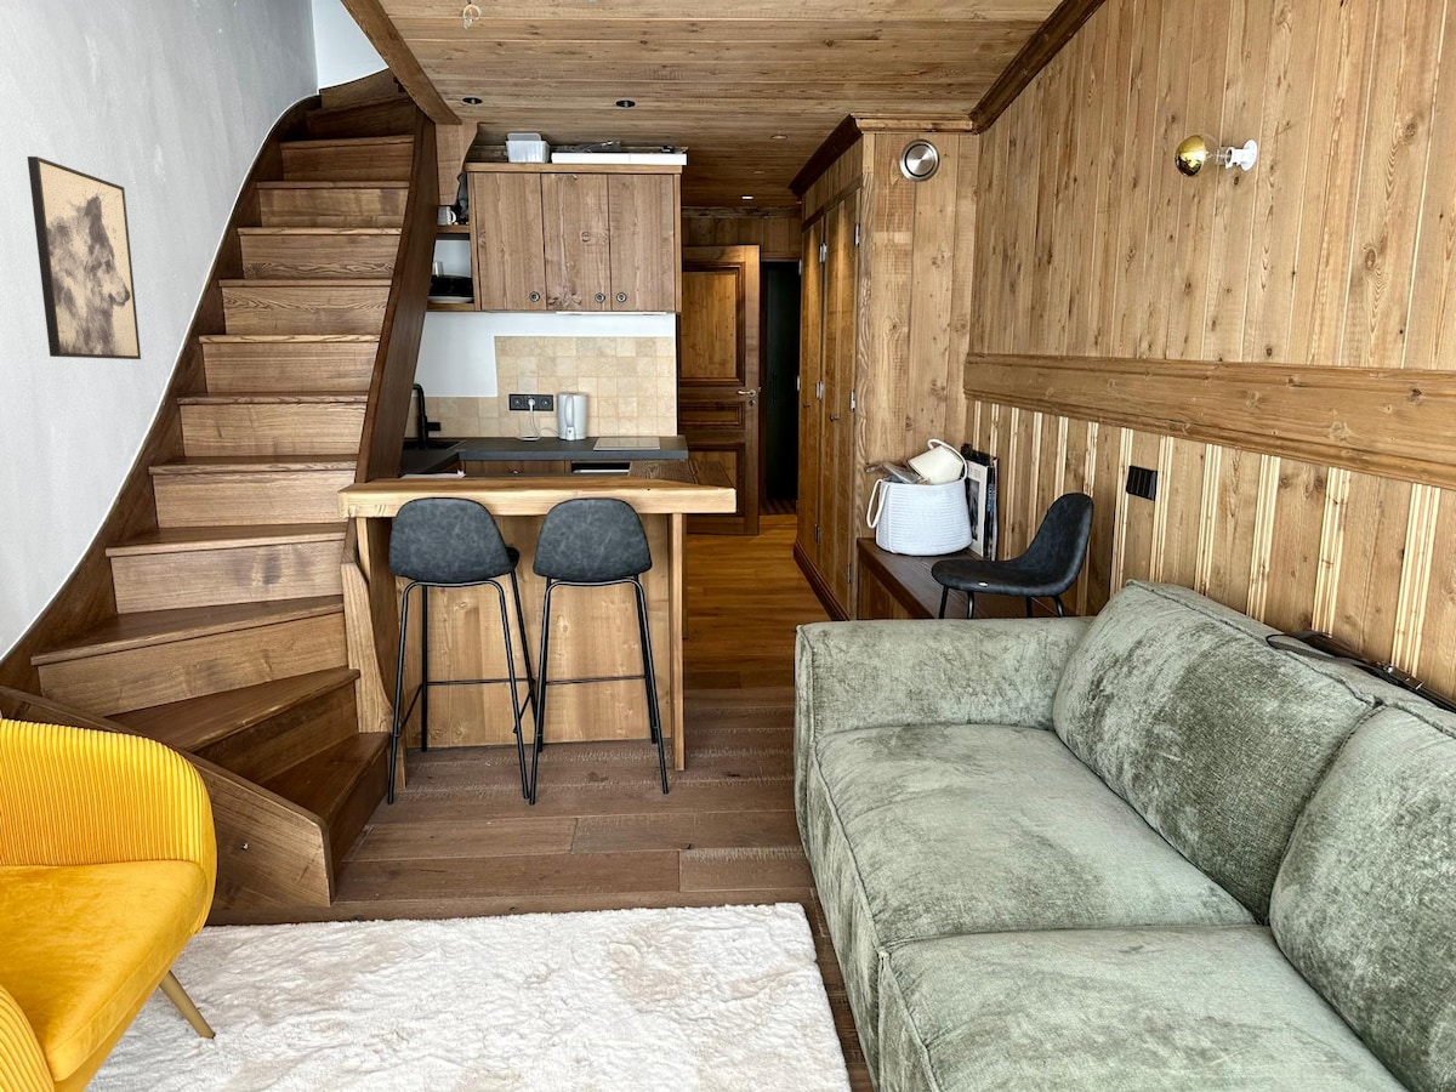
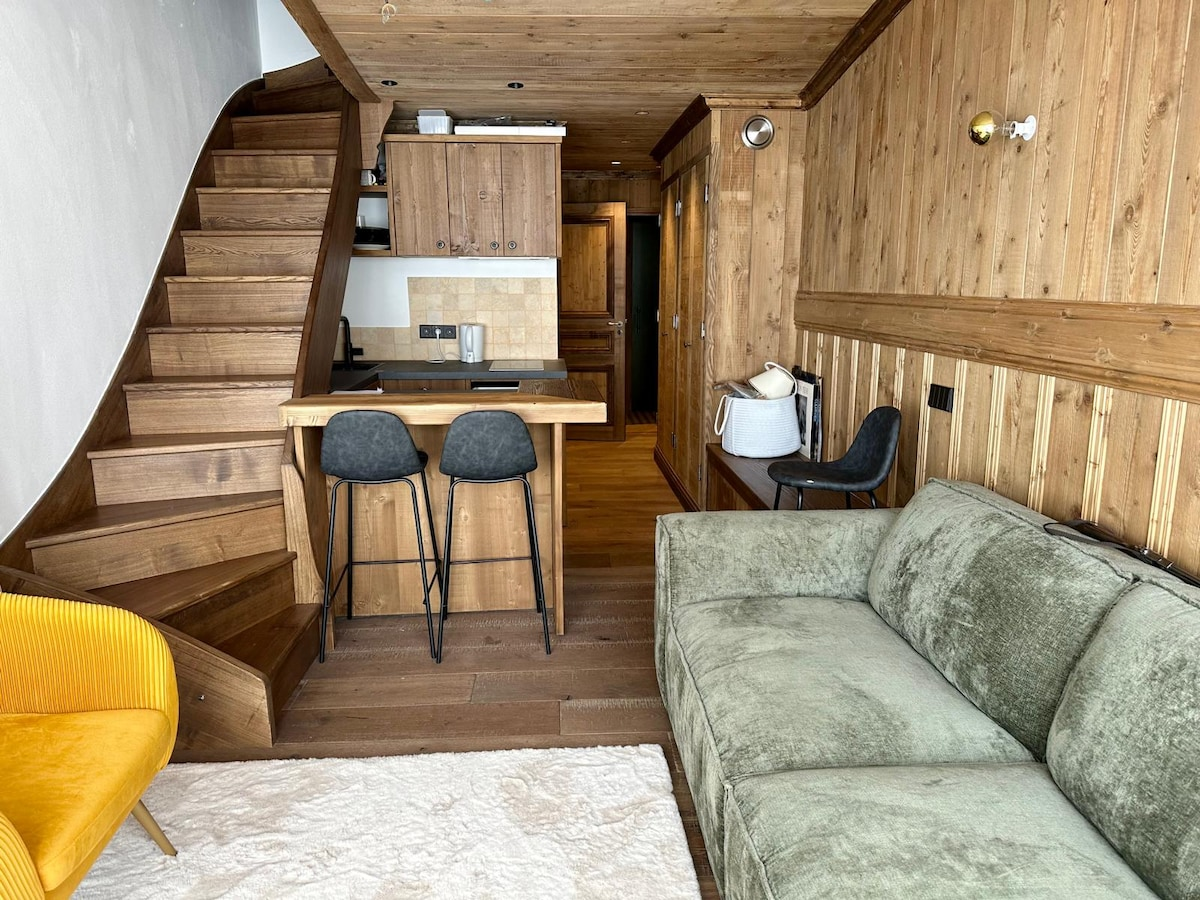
- wall art (89, 267)
